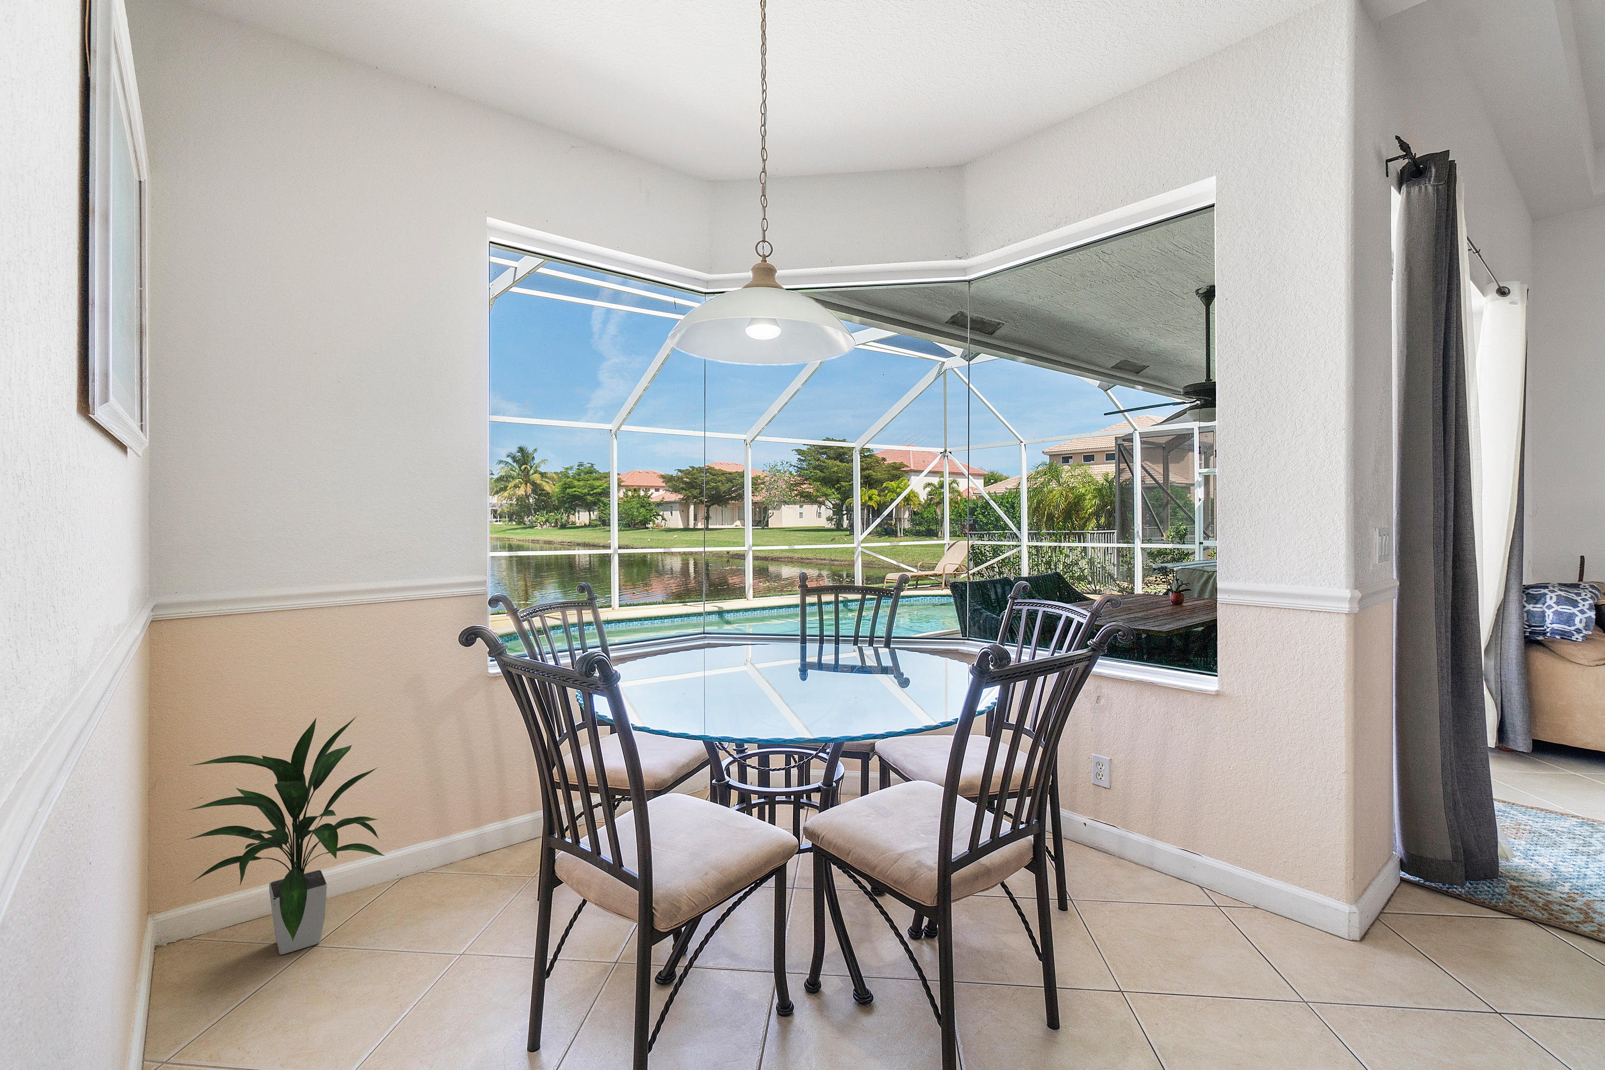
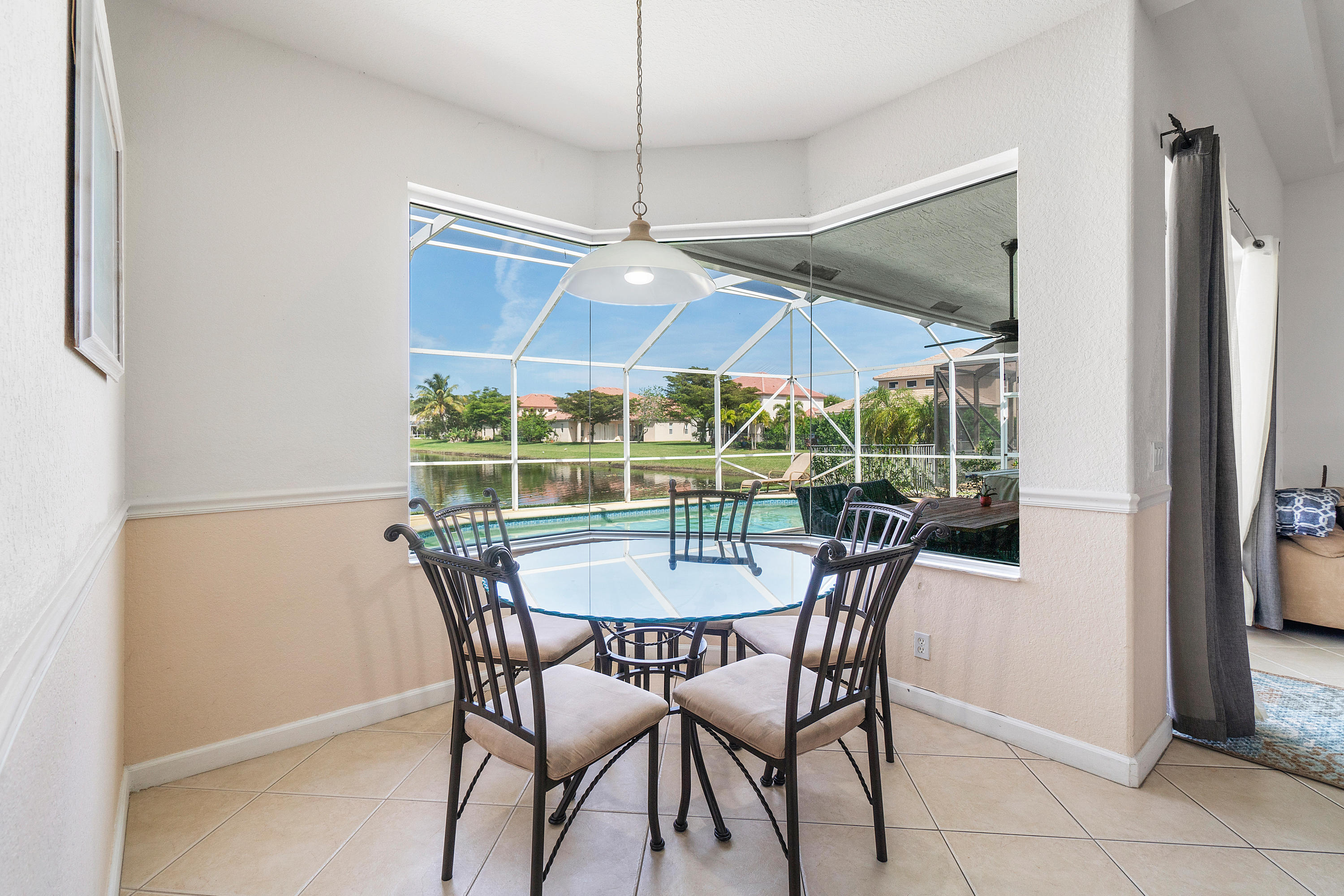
- indoor plant (293, 835)
